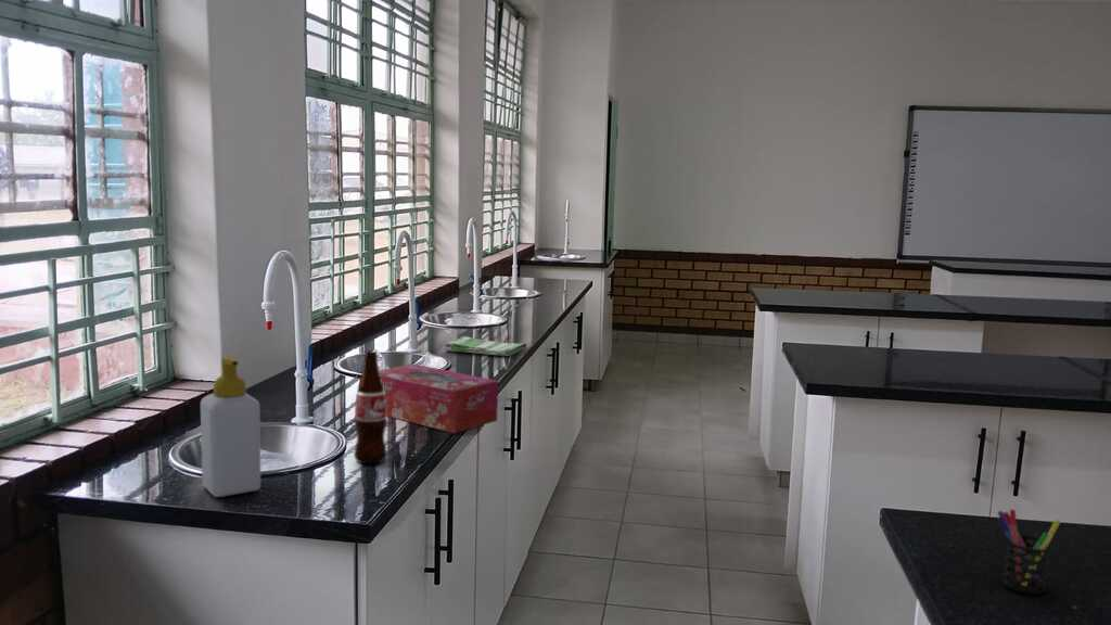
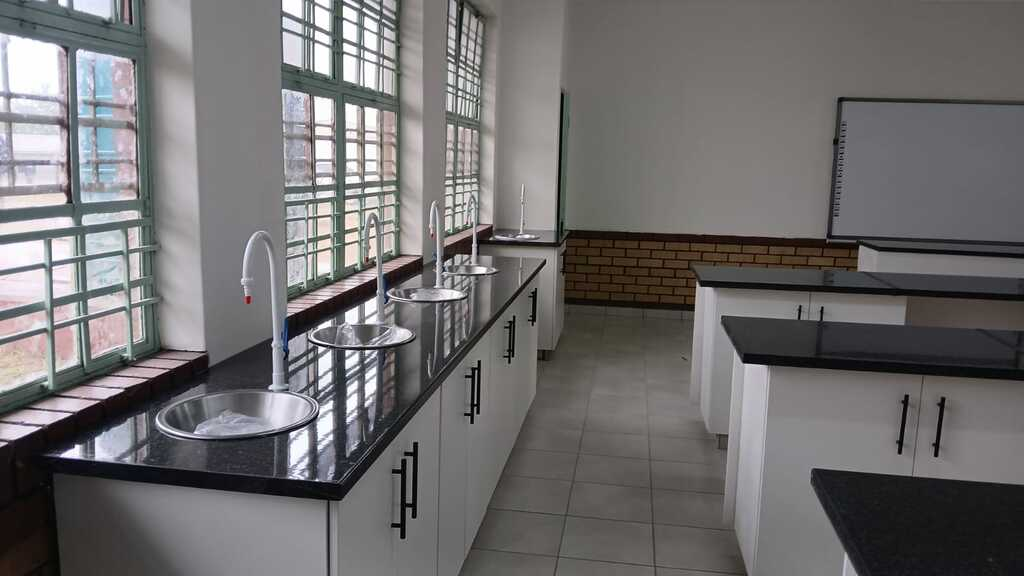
- bottle (370, 406)
- pen holder (1027, 550)
- dish towel (485, 345)
- soap bottle (230, 423)
- tissue box (432, 396)
